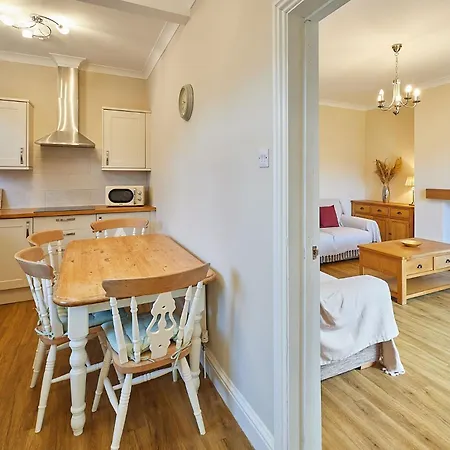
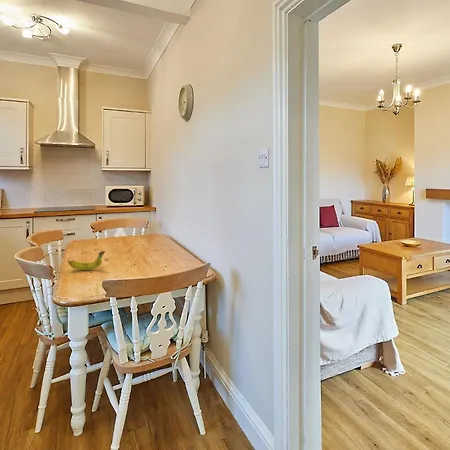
+ fruit (86, 263)
